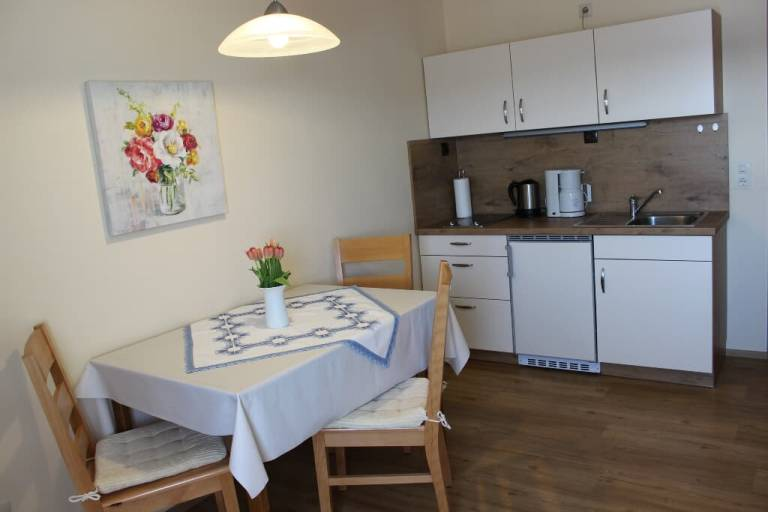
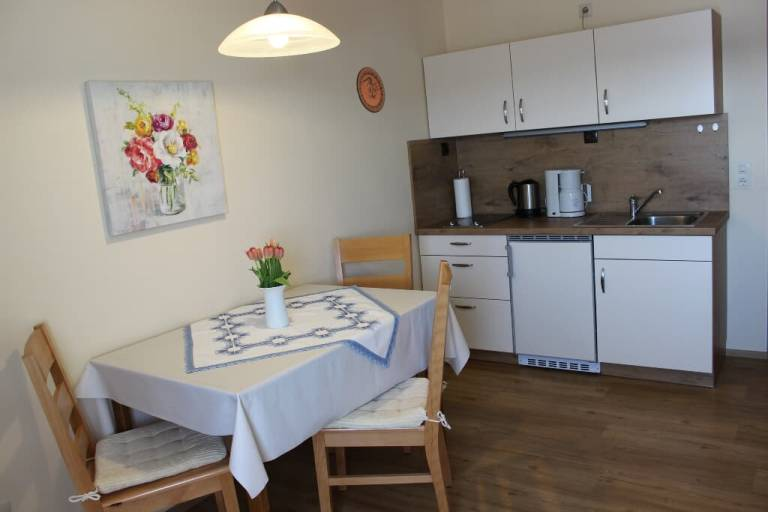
+ decorative plate (370, 90)
